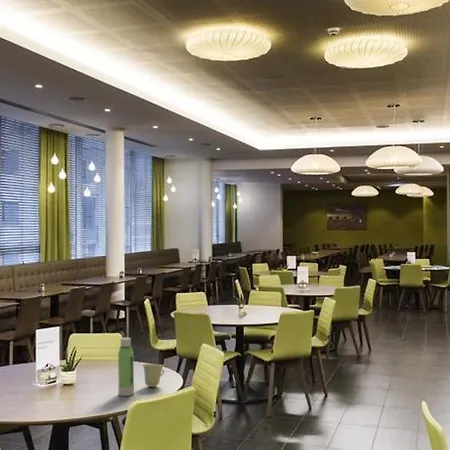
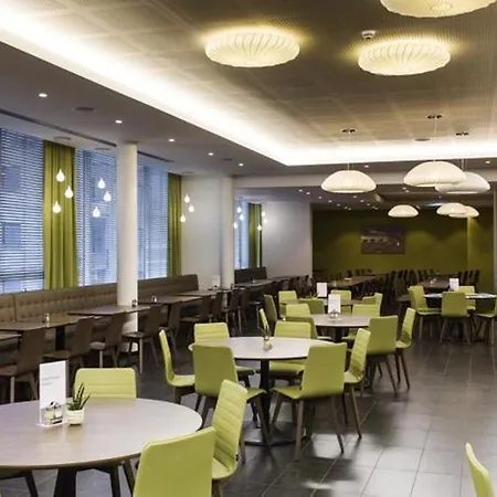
- water bottle (126, 366)
- cup (153, 374)
